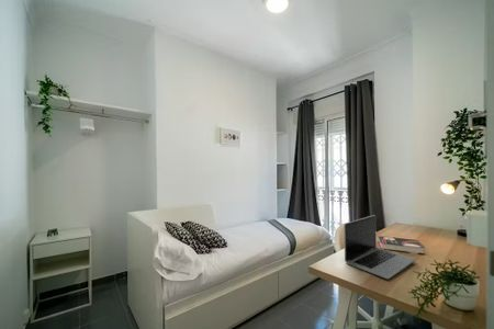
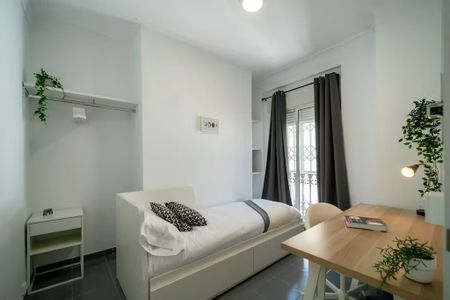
- laptop (375, 242)
